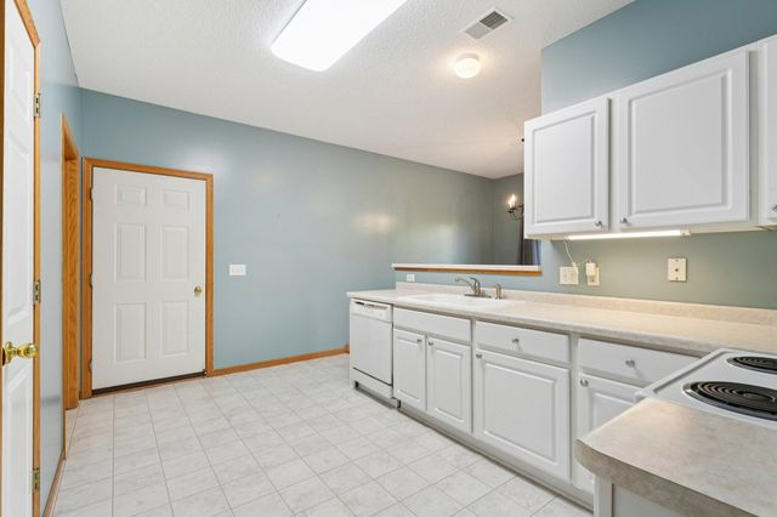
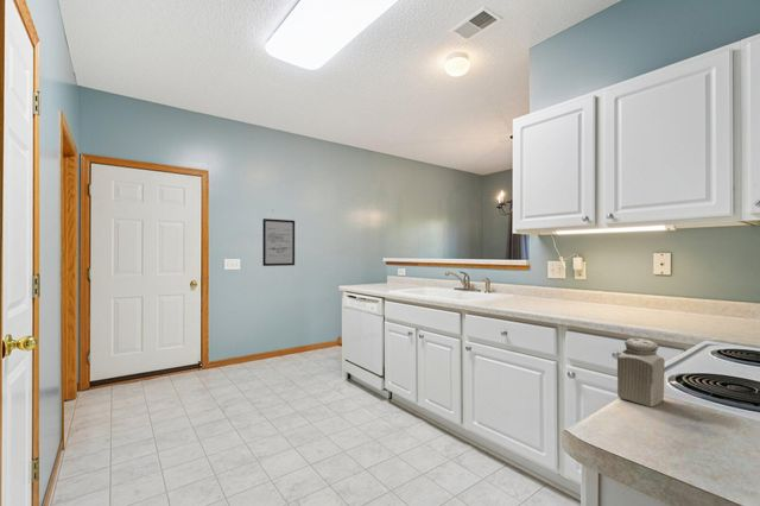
+ salt shaker (640, 369)
+ wall art (279, 242)
